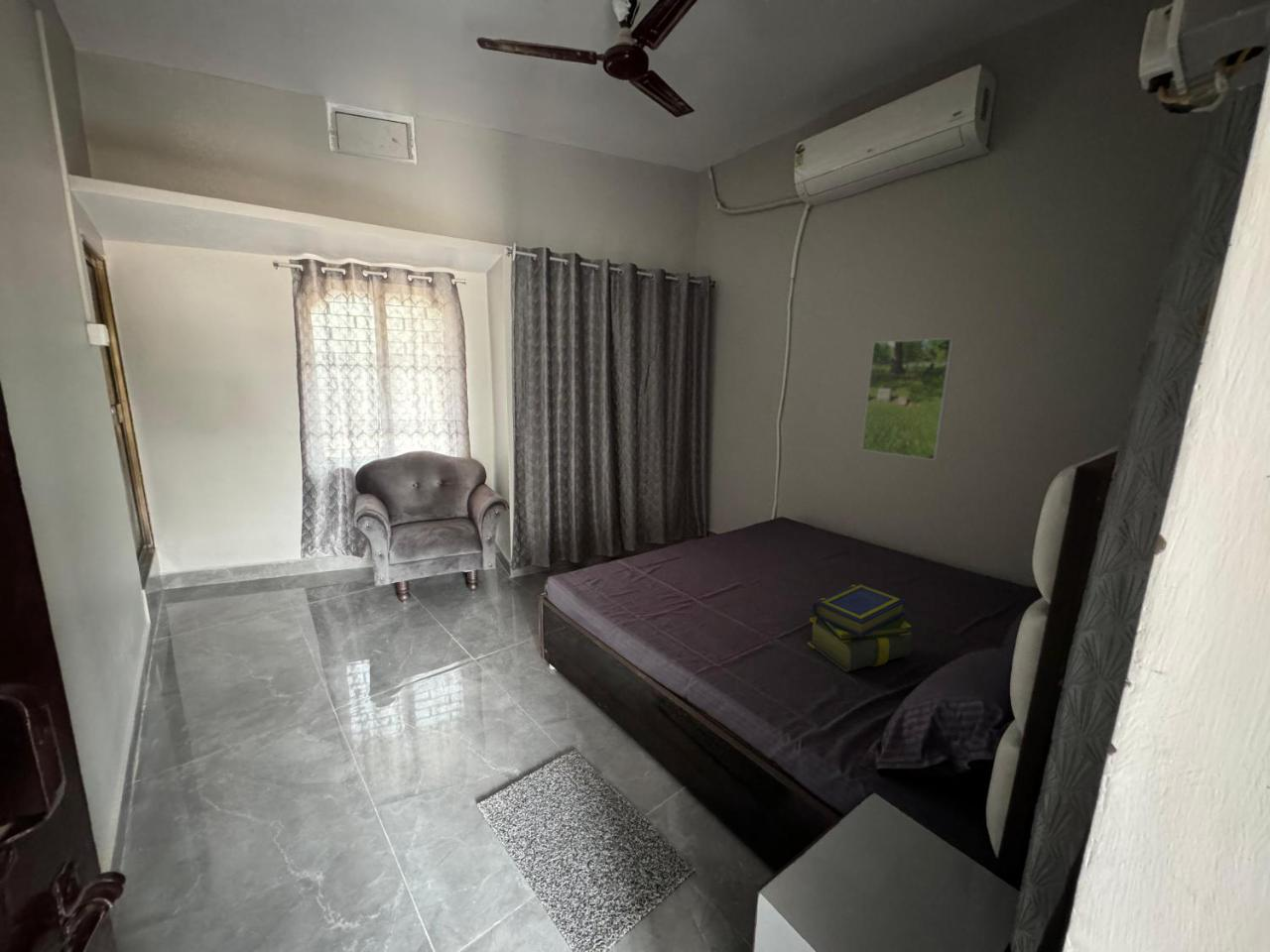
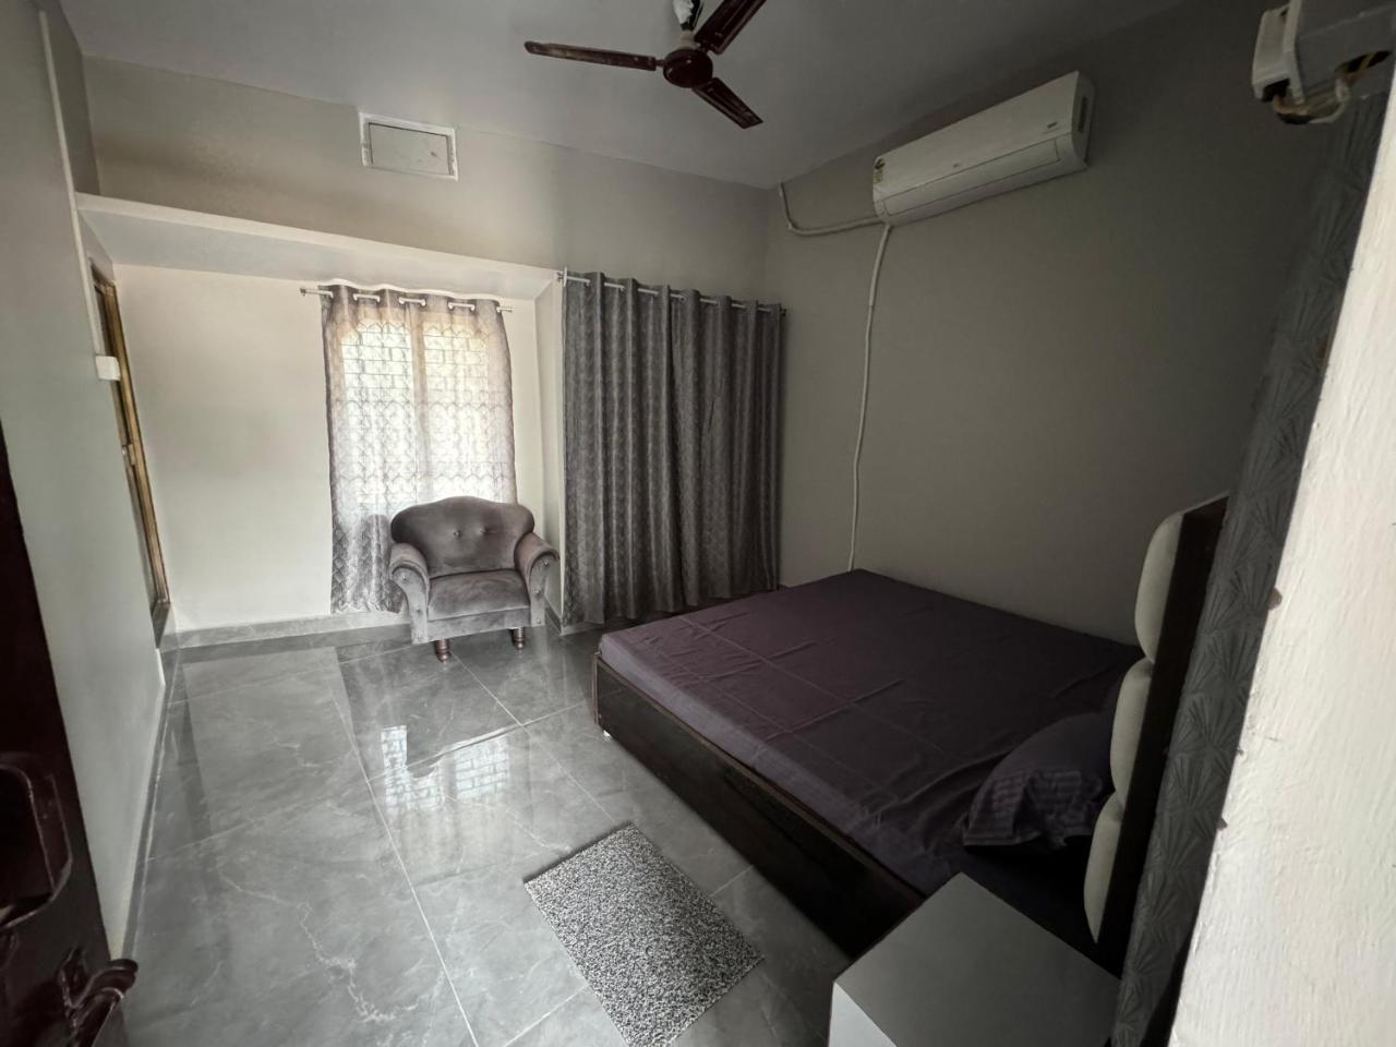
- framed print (904, 399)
- stack of books (859, 626)
